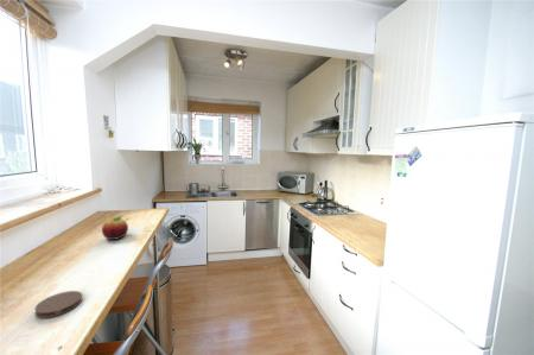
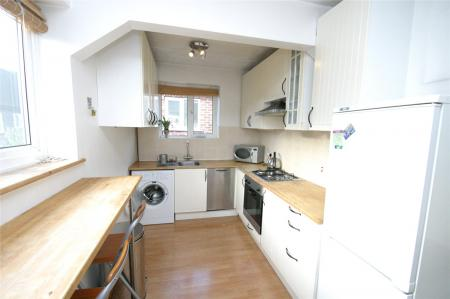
- coaster (59, 303)
- fruit (115, 227)
